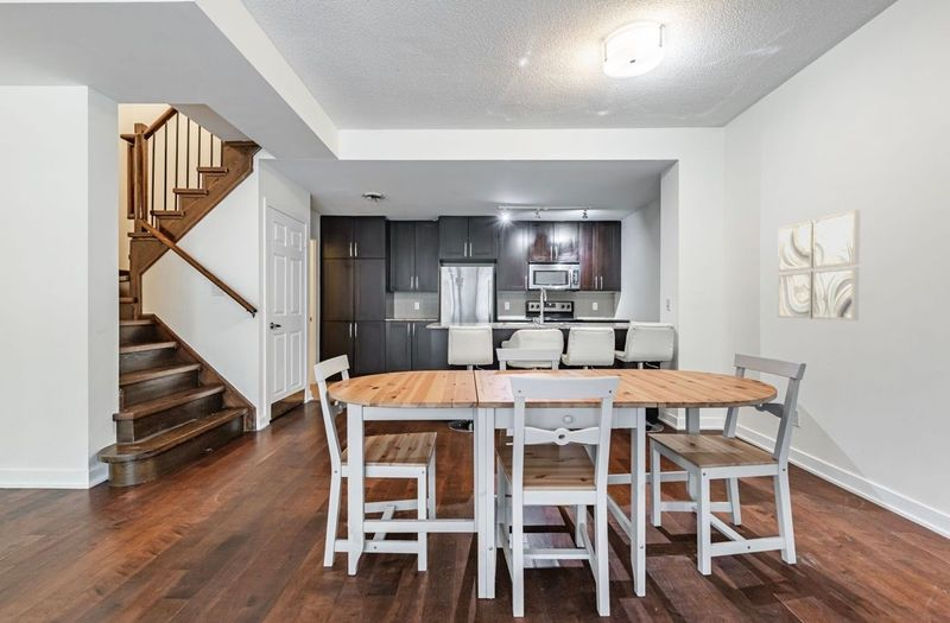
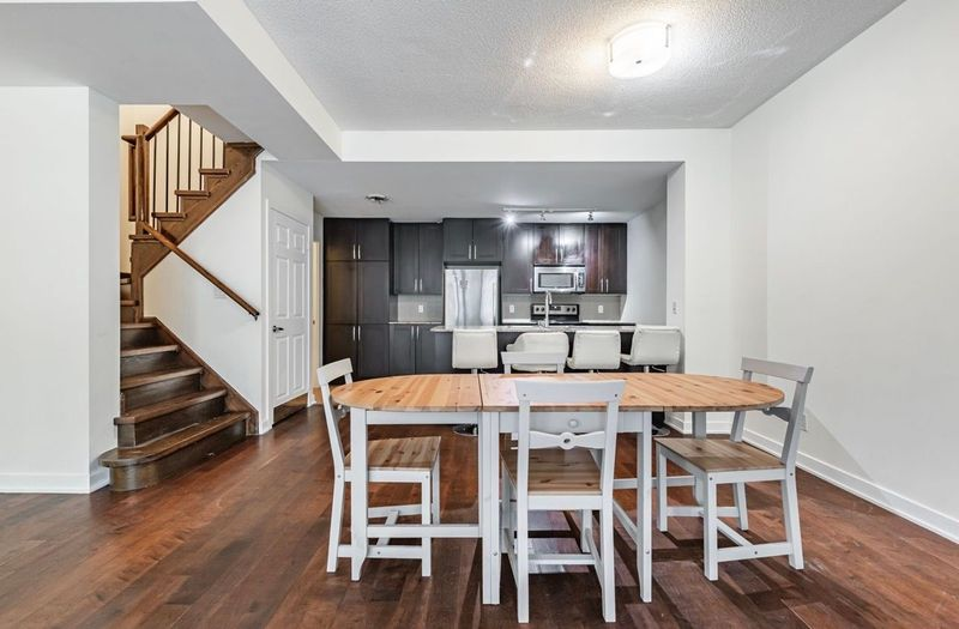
- wall art (813, 271)
